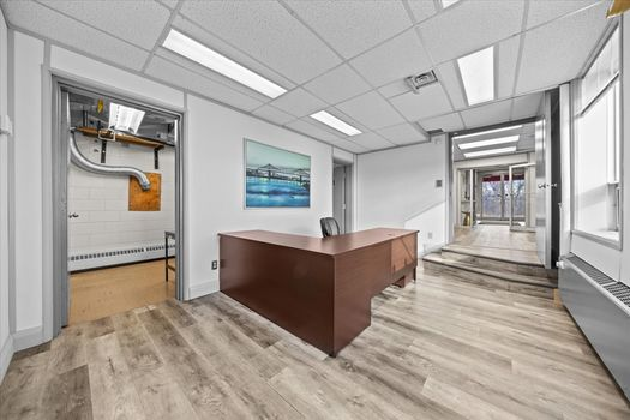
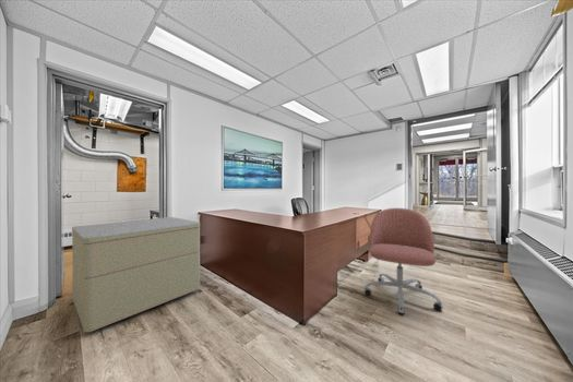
+ office chair (399, 254)
+ nightstand (140, 260)
